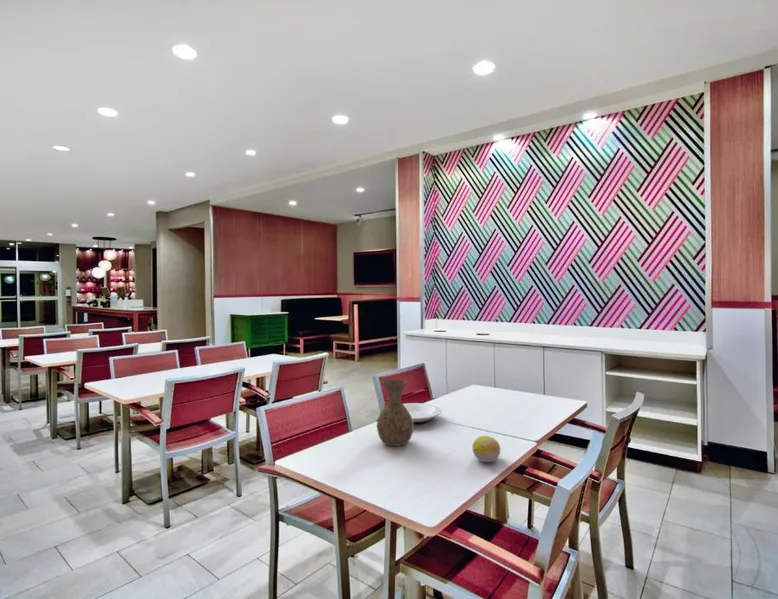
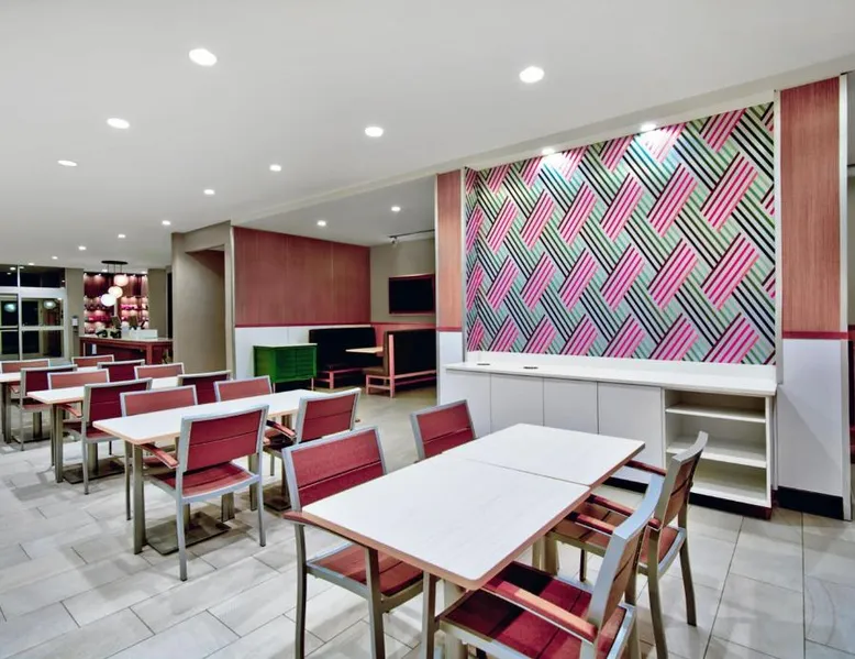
- plate (413, 414)
- vase (394, 412)
- fruit (486, 448)
